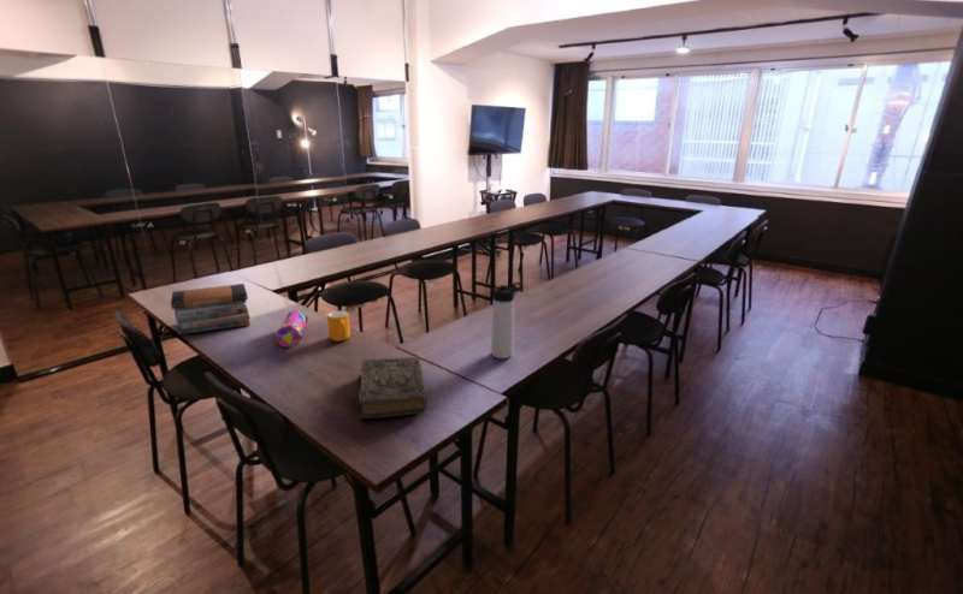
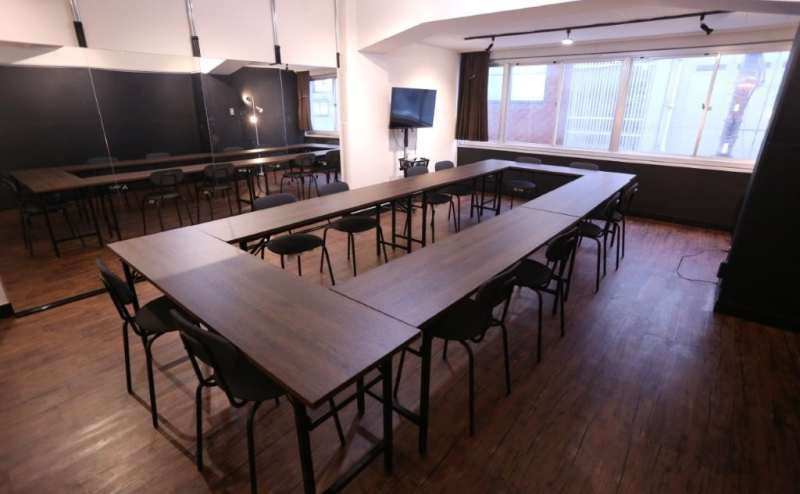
- thermos bottle (507, 320)
- book stack (212, 308)
- book (391, 384)
- mug (339, 327)
- pencil case (293, 327)
